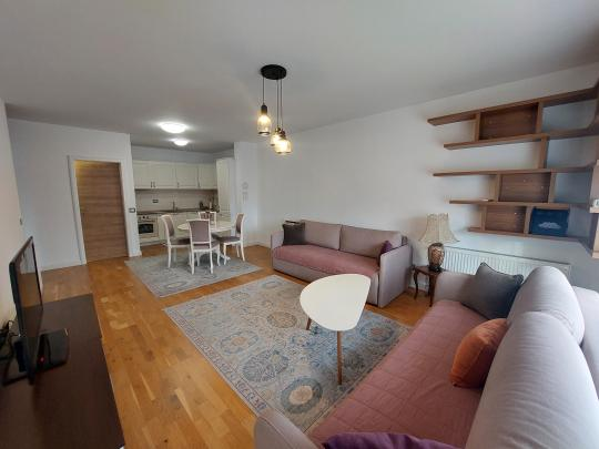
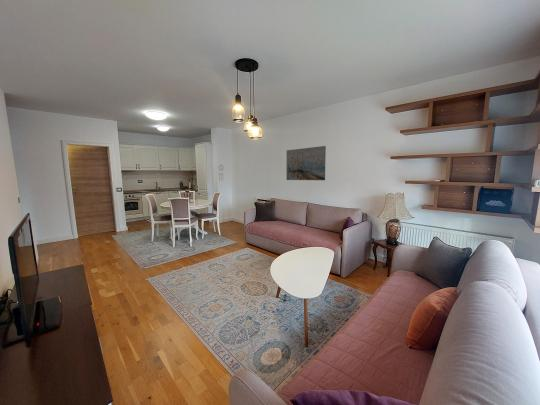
+ wall art (304, 164)
